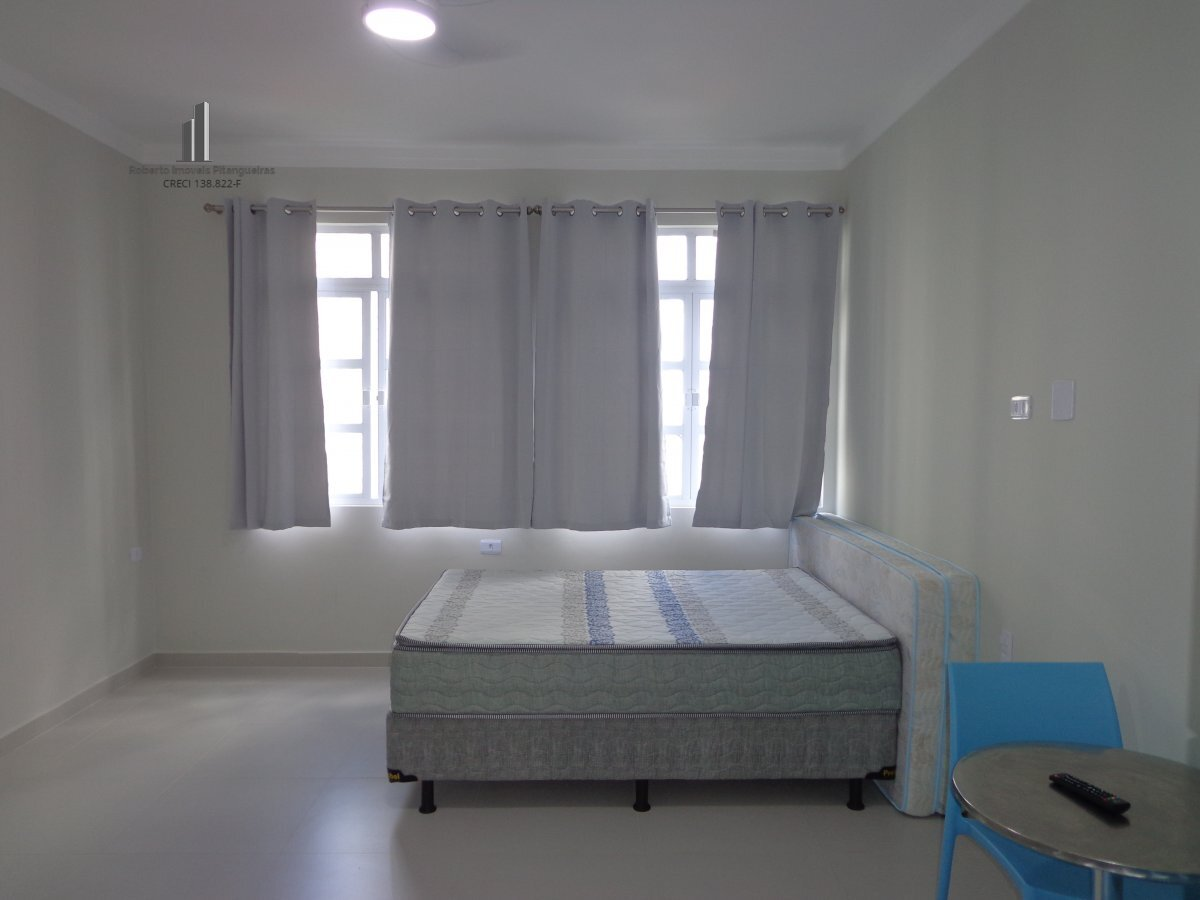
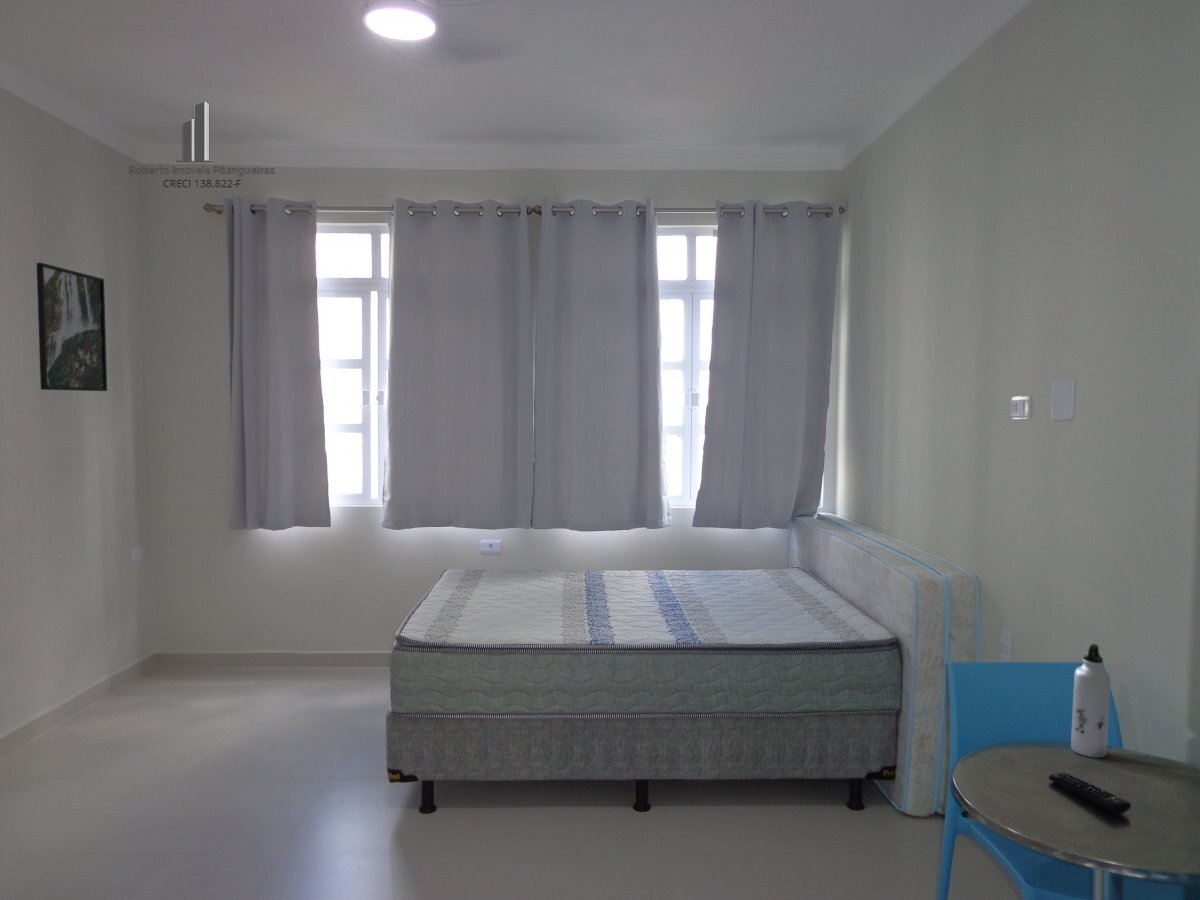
+ water bottle (1091, 698)
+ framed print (74, 331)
